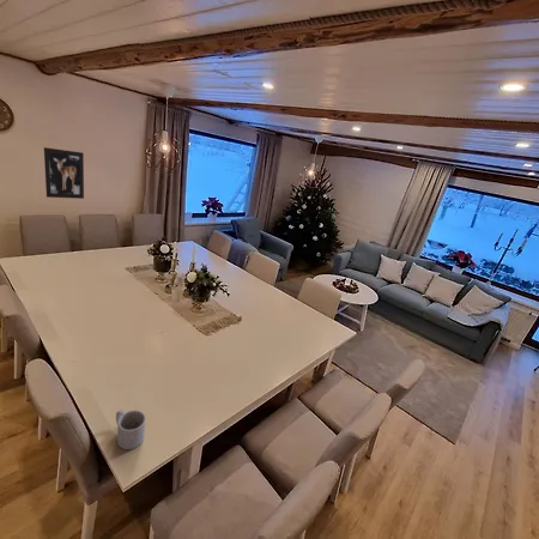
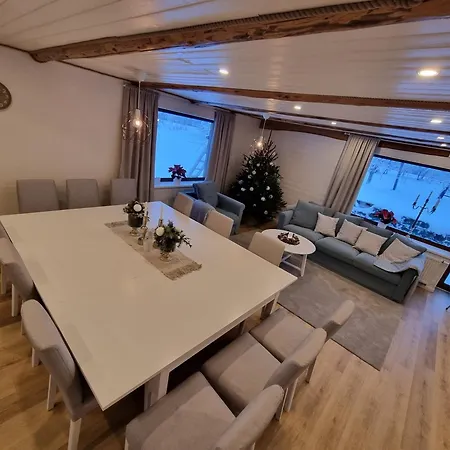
- mug (127, 425)
- wall art (65, 174)
